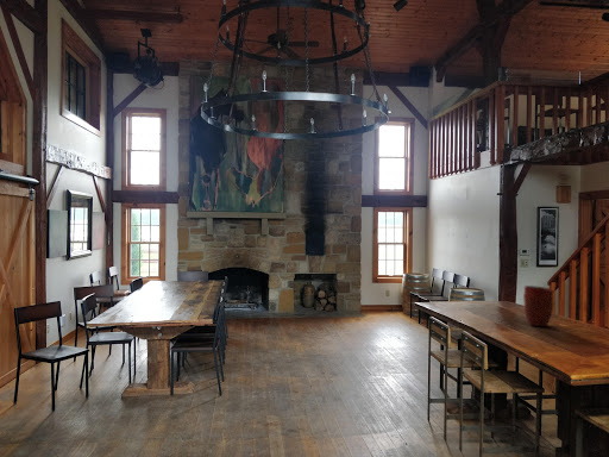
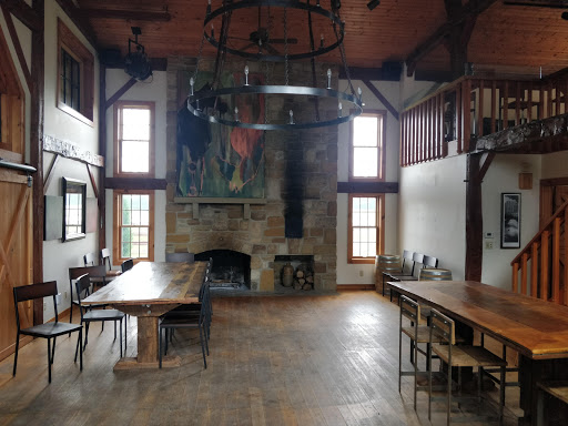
- vase (538, 306)
